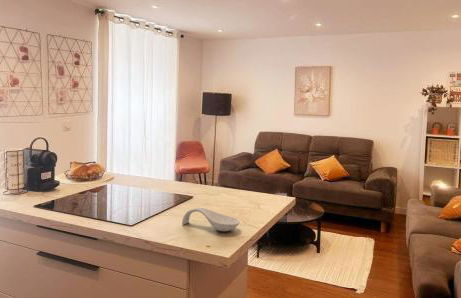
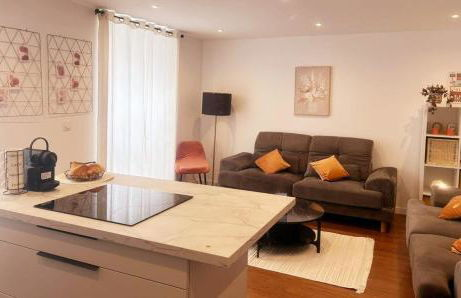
- spoon rest (210, 218)
